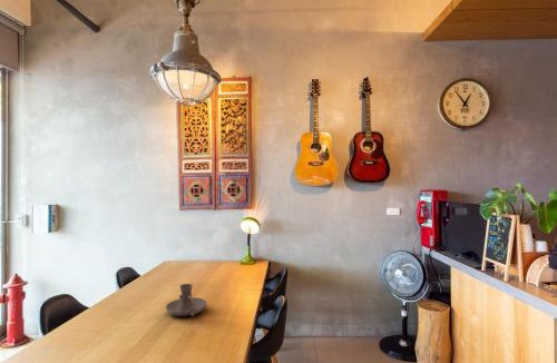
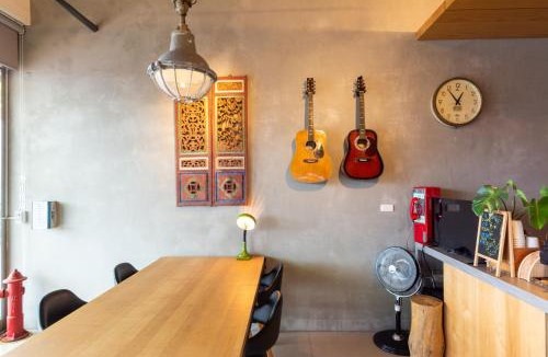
- candle holder (187, 300)
